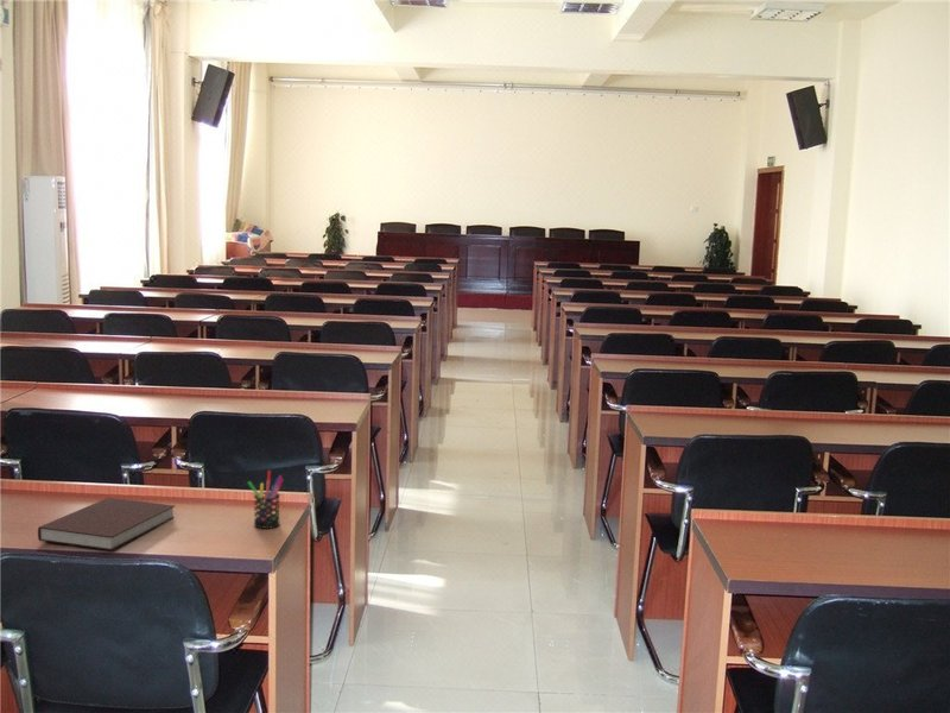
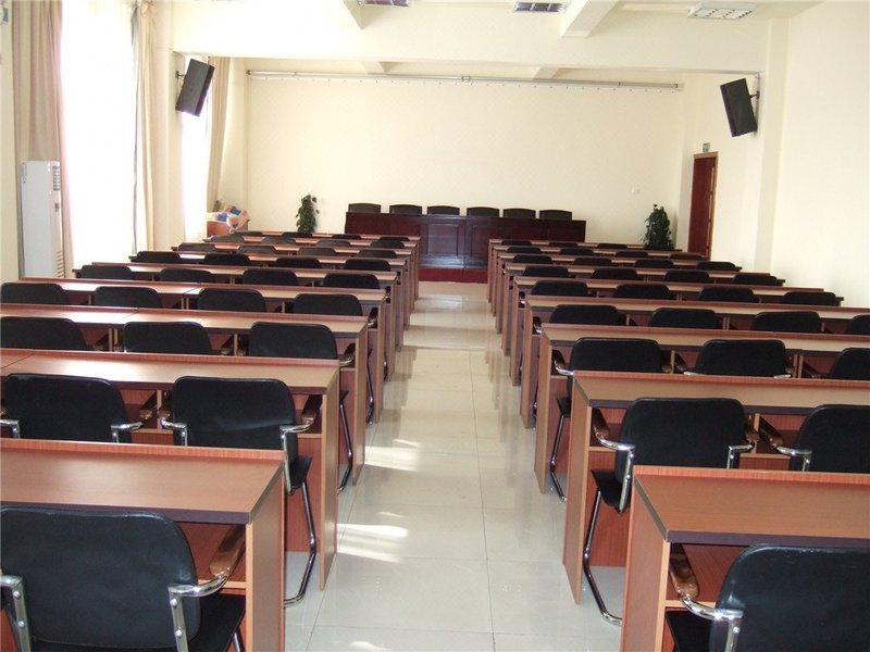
- pen holder (264, 498)
- notebook (109, 522)
